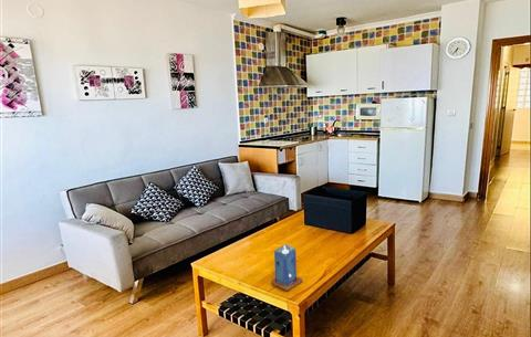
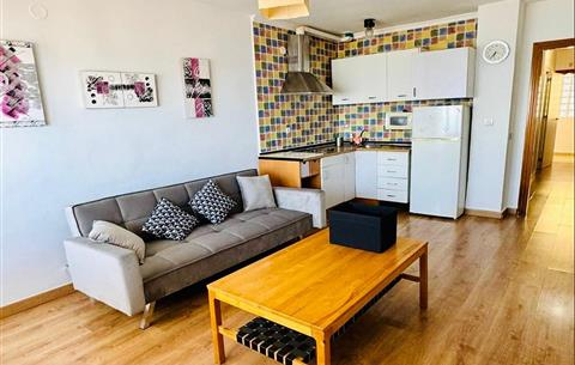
- candle (285, 263)
